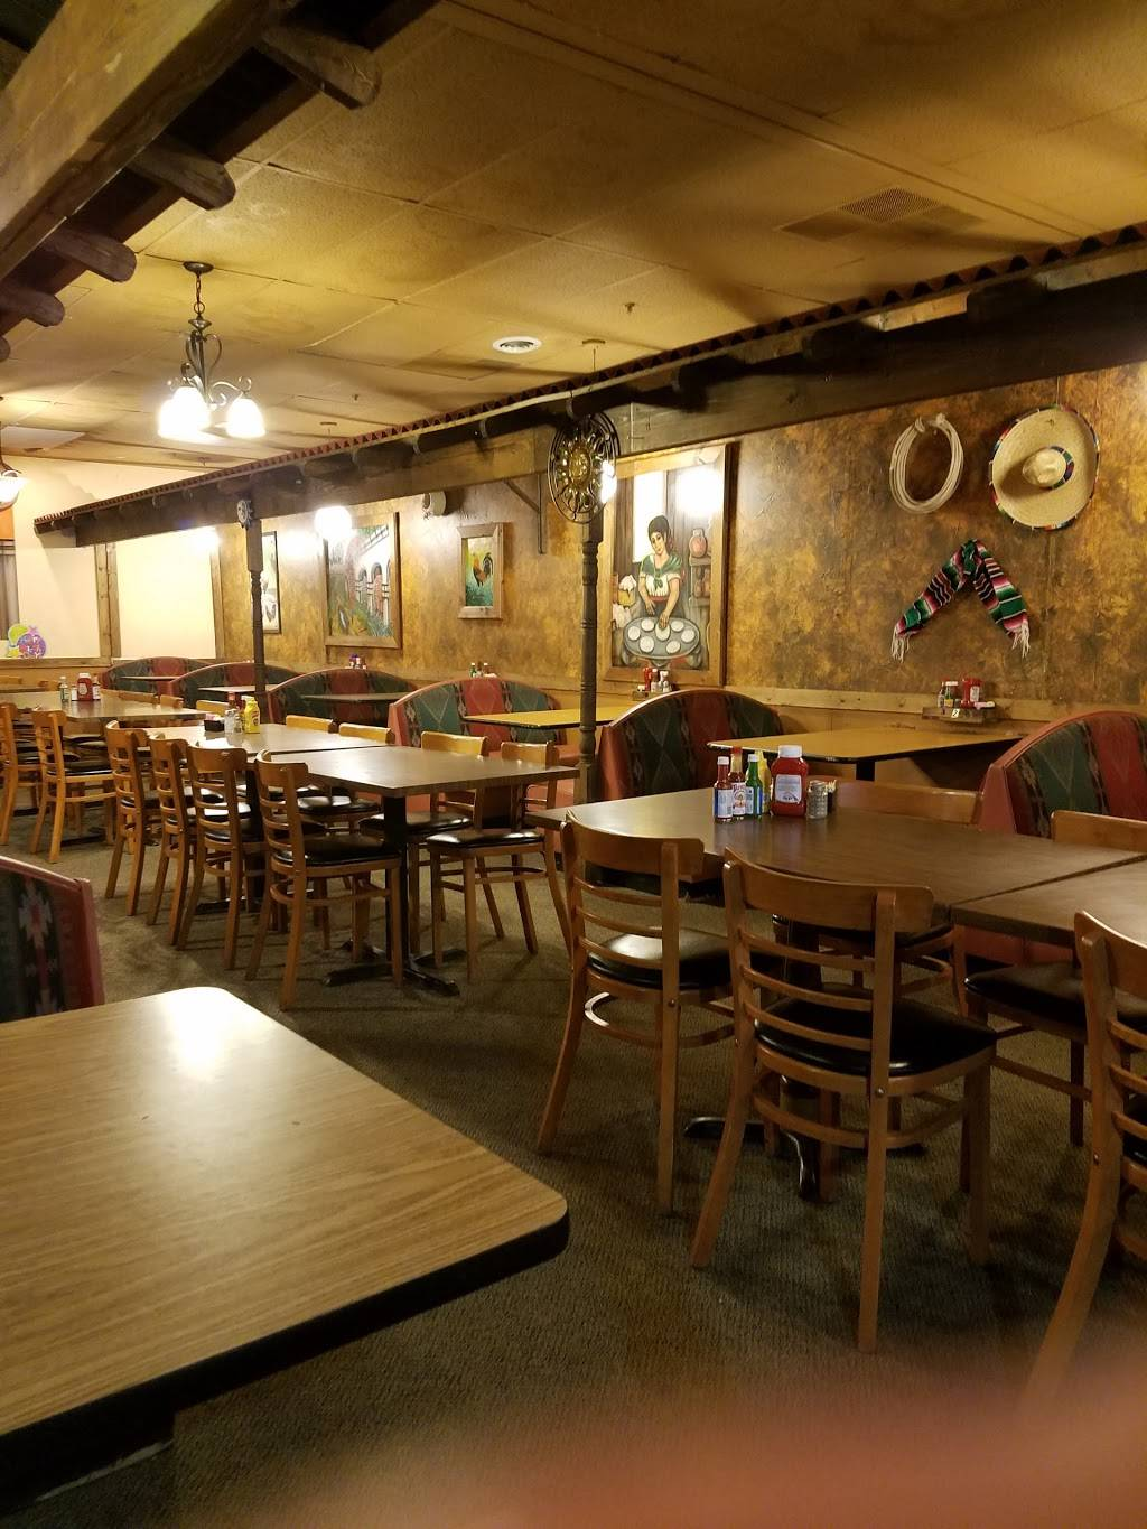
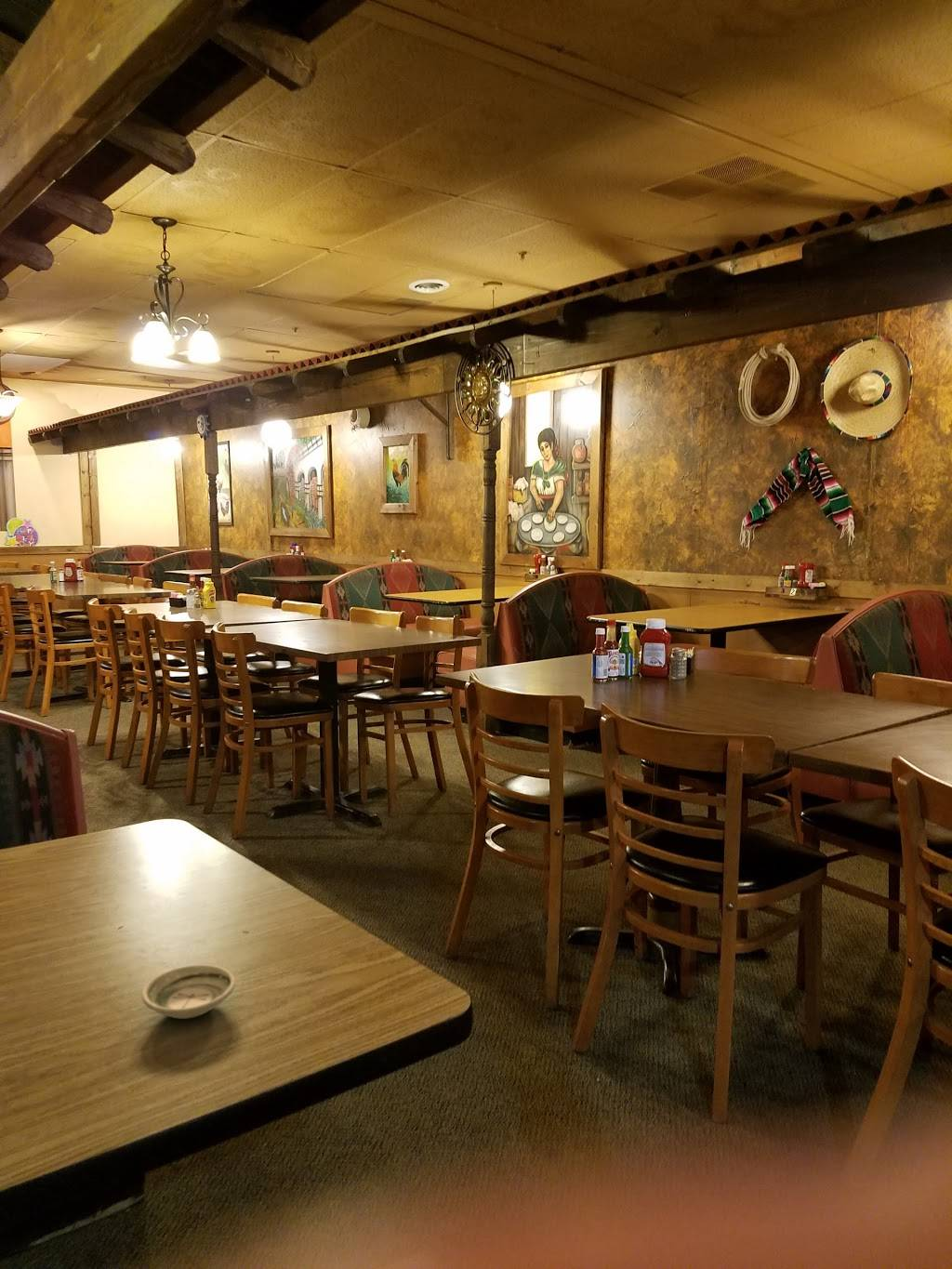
+ saucer (189, 996)
